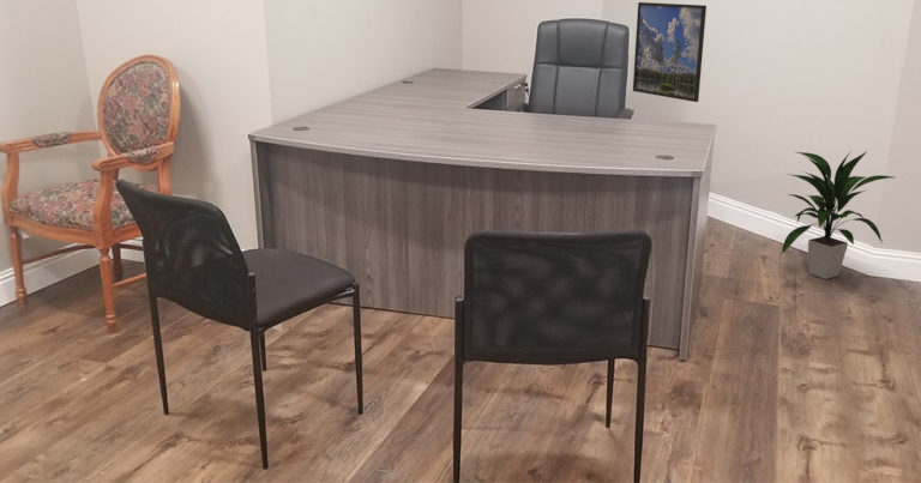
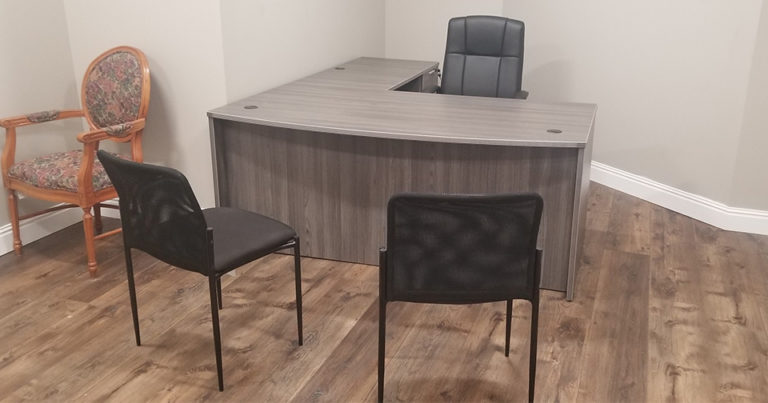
- indoor plant (826, 211)
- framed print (667, 50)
